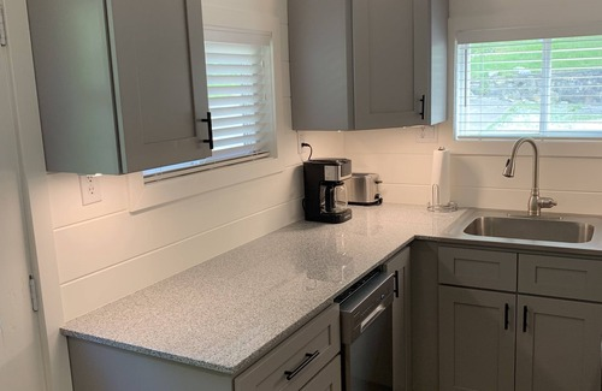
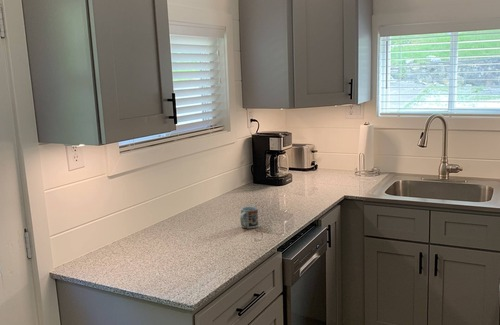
+ cup (248, 218)
